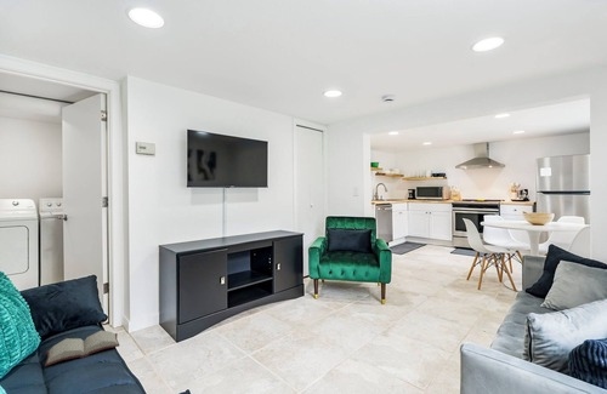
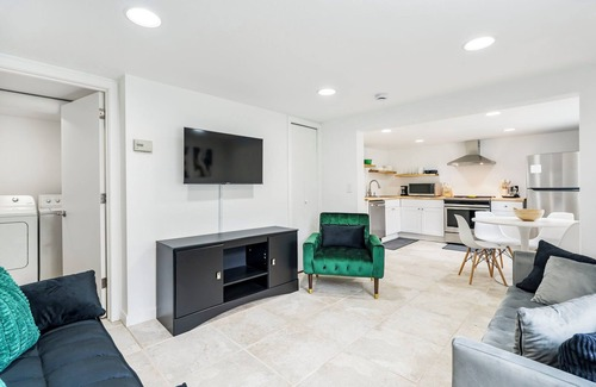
- hardback book (84, 344)
